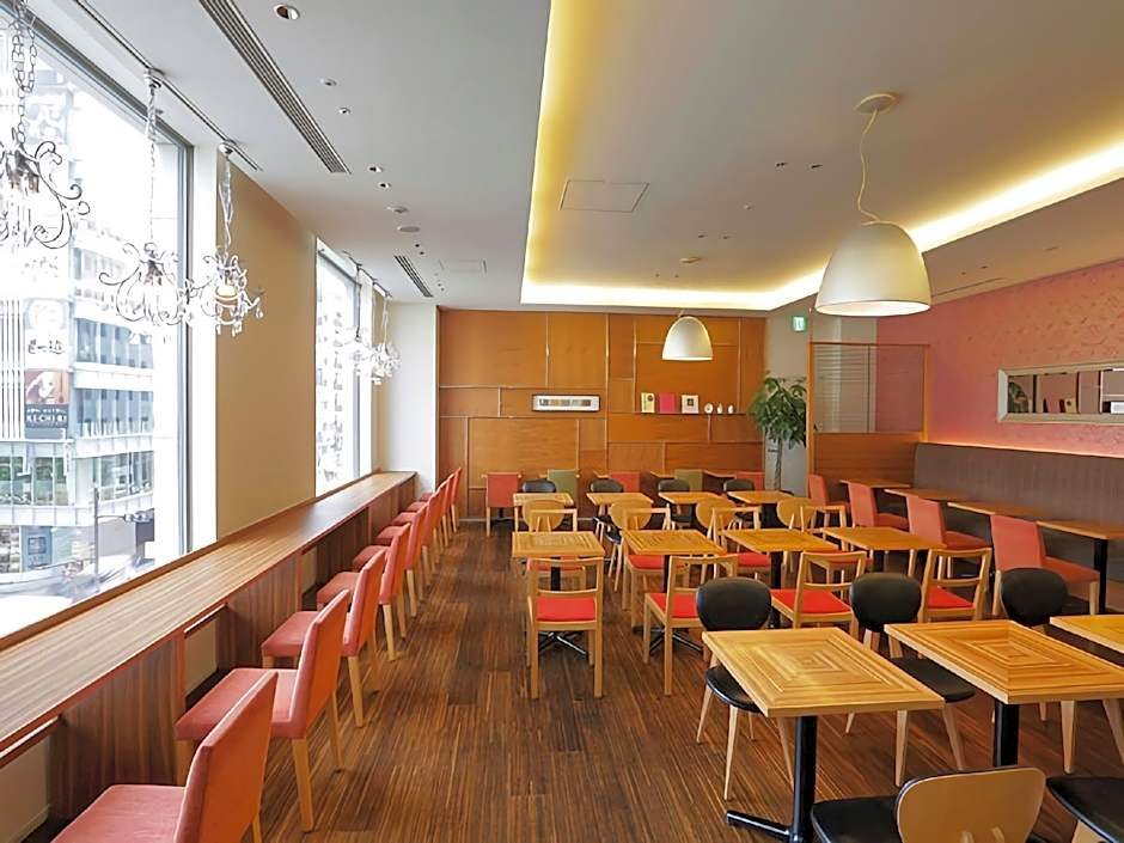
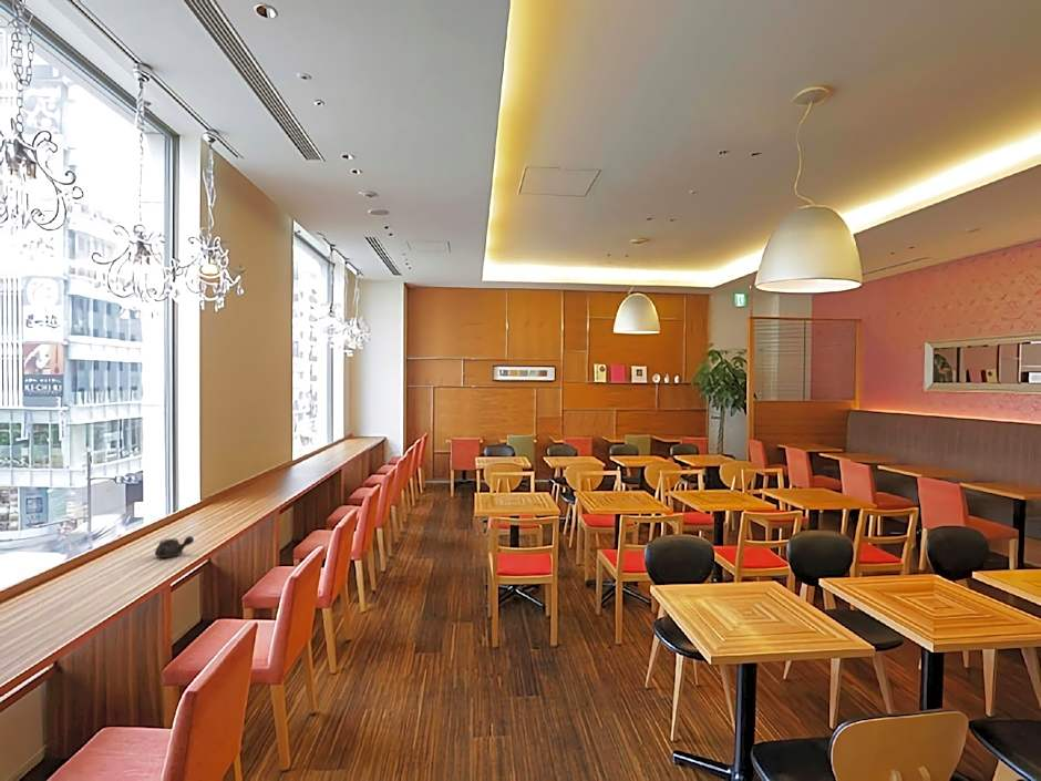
+ teapot (174, 545)
